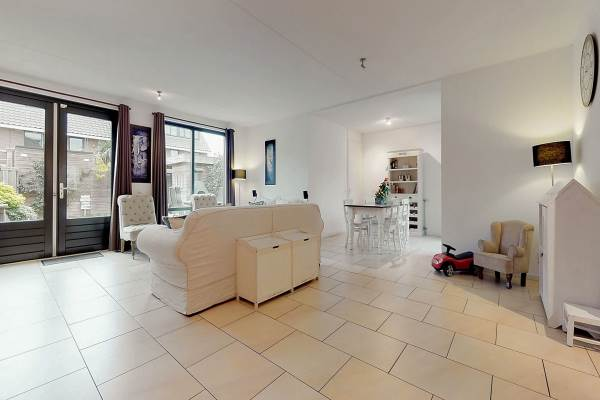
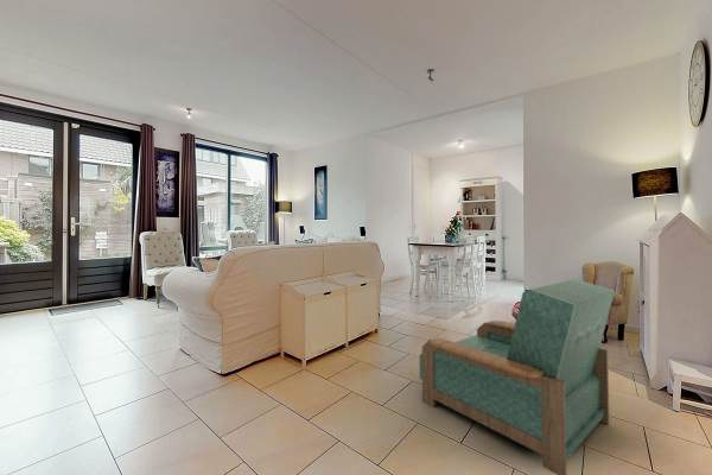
+ armchair (508, 344)
